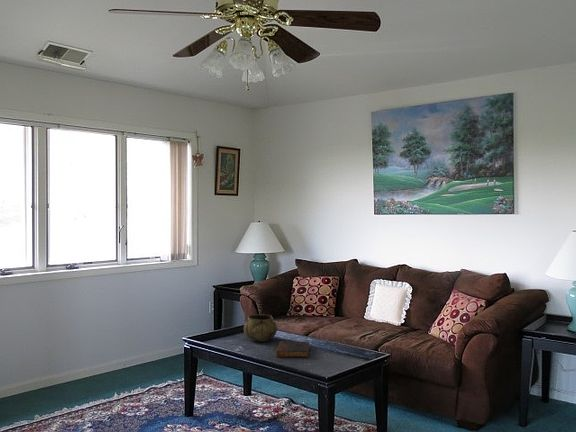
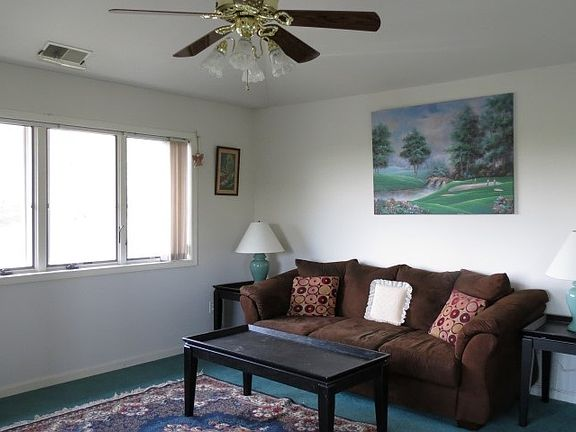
- decorative bowl (260, 328)
- book (293, 348)
